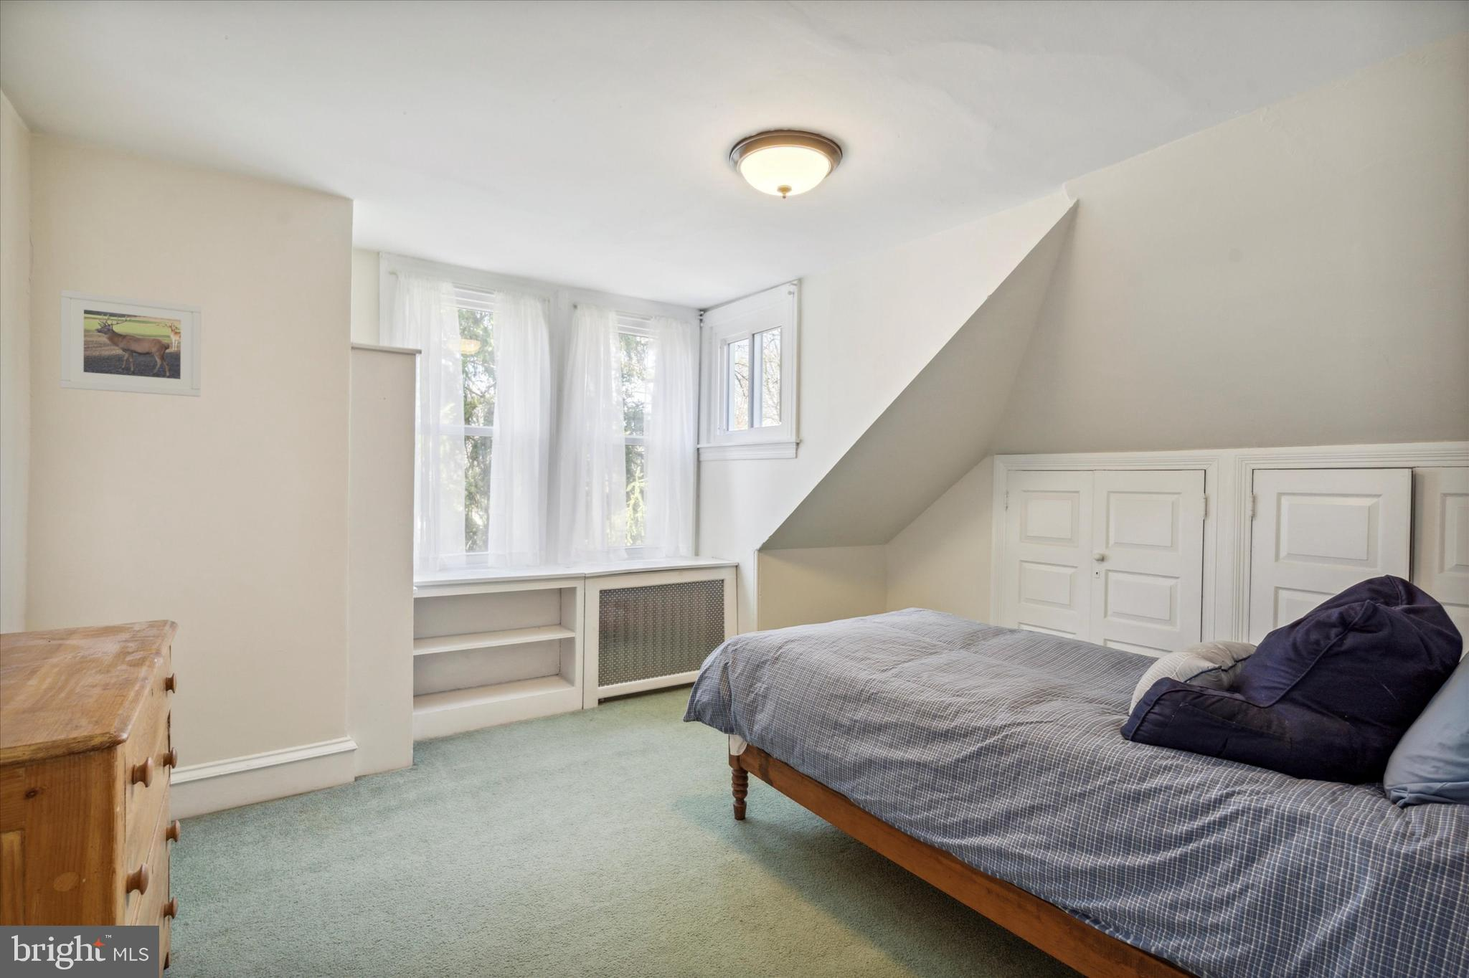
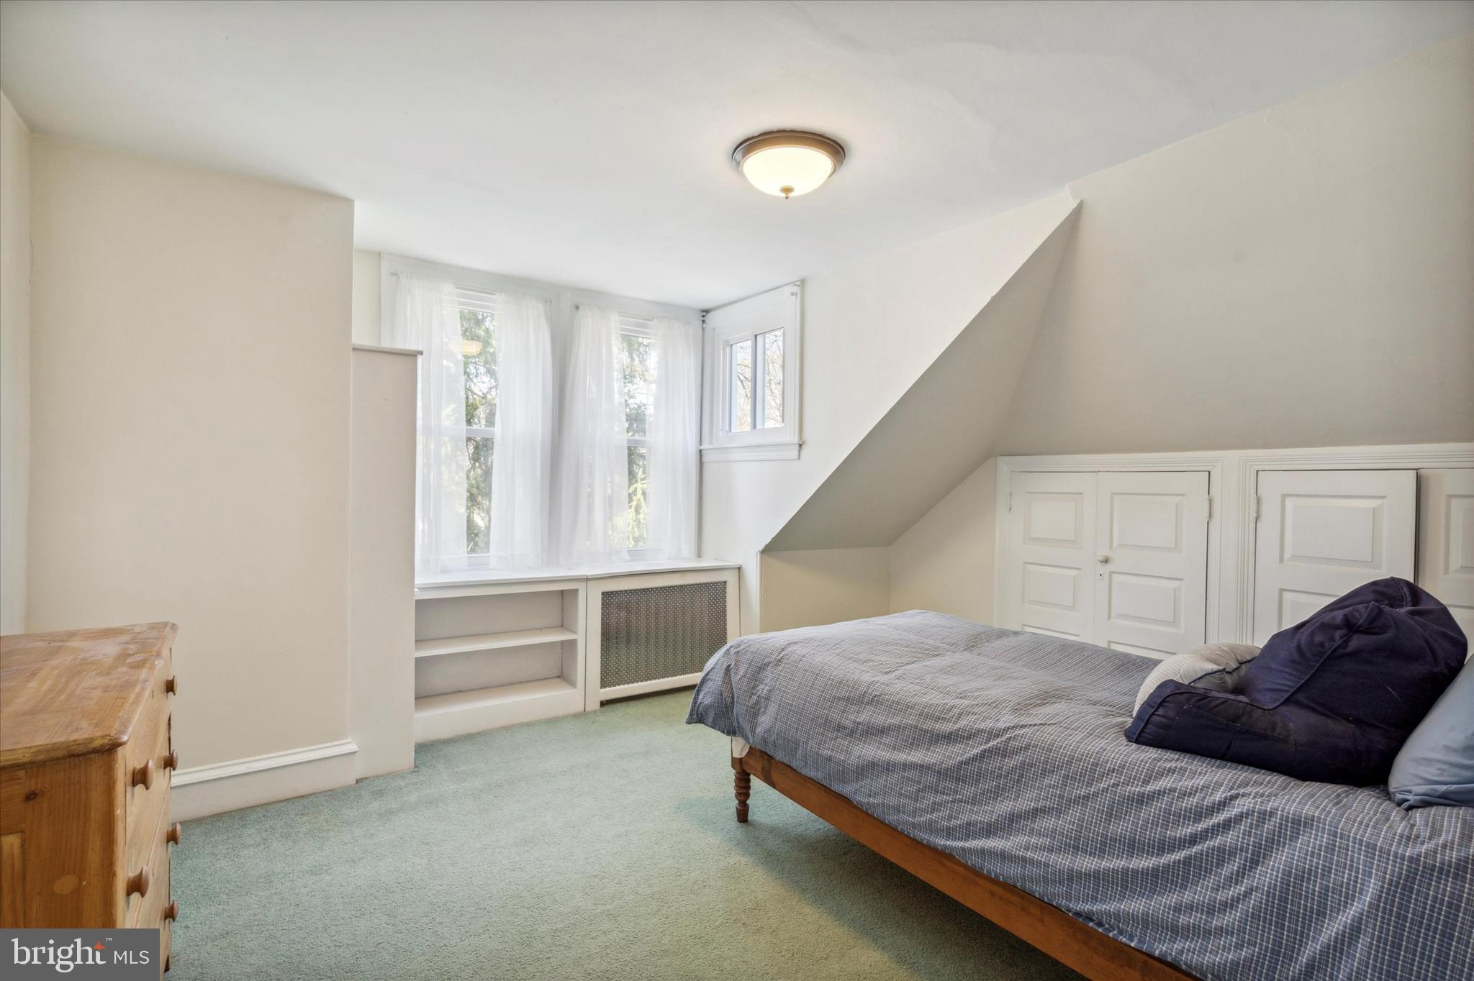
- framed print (133, 346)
